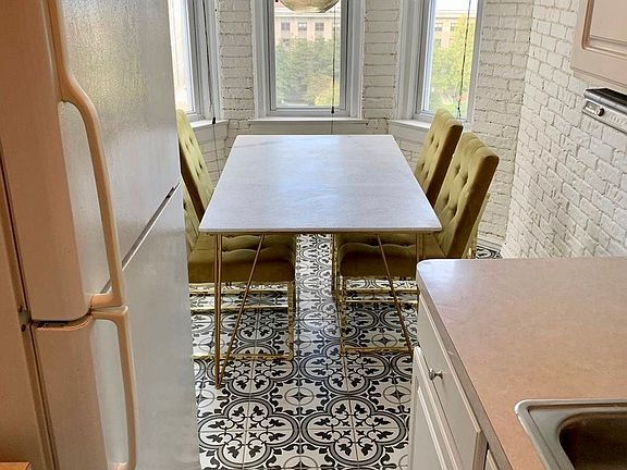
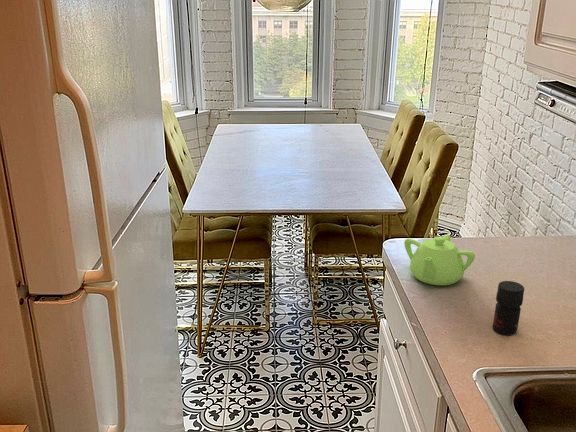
+ jar (508, 307)
+ teapot (437, 257)
